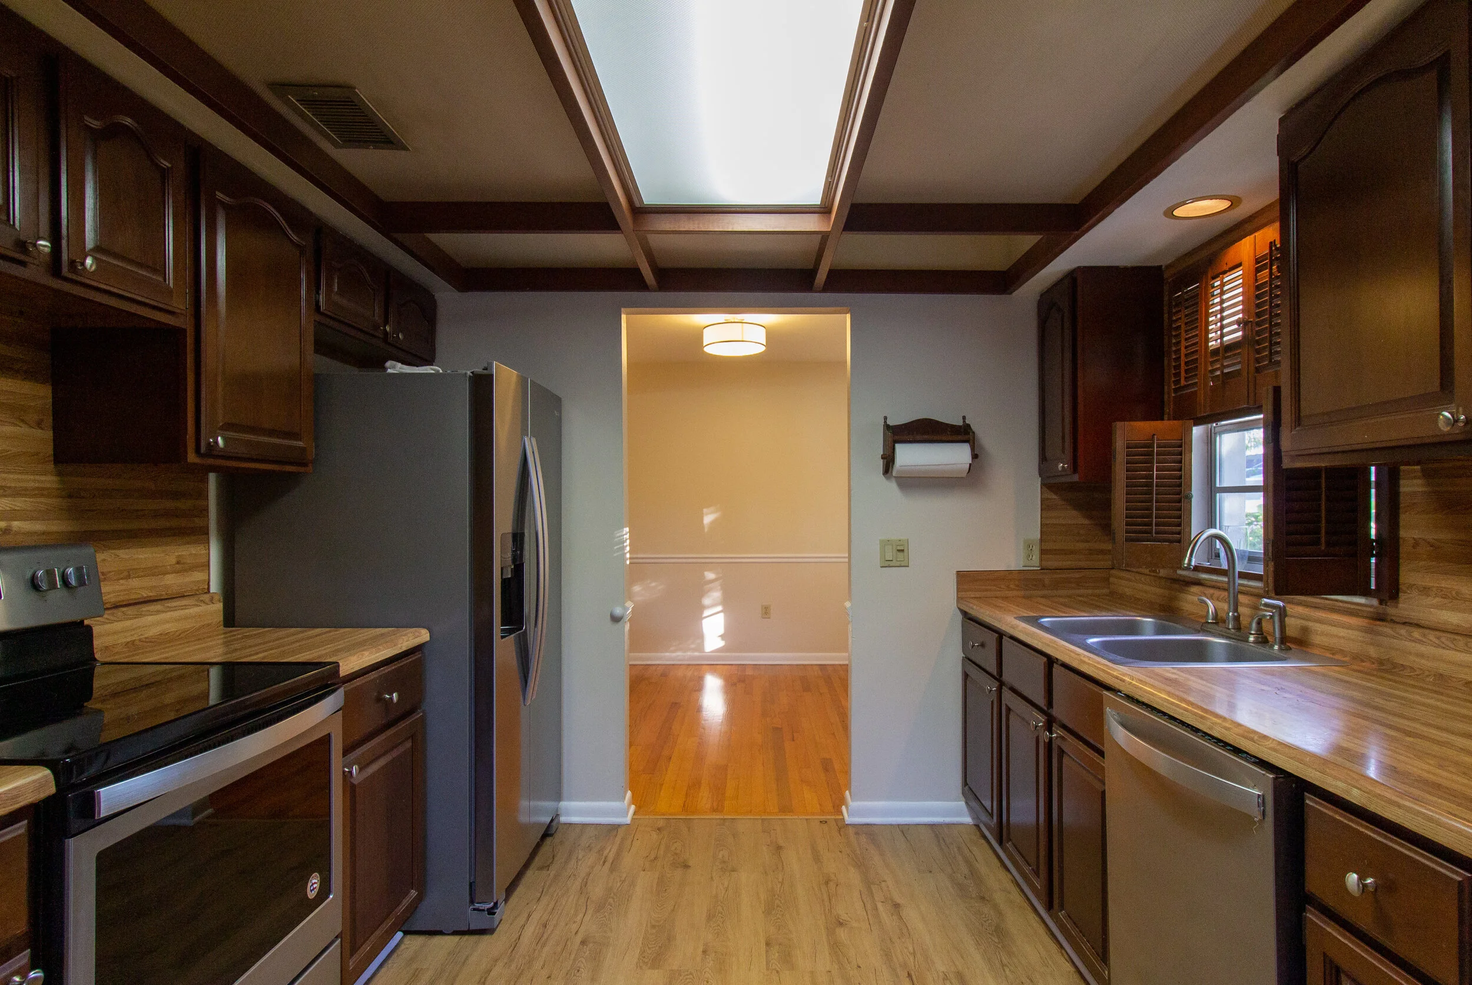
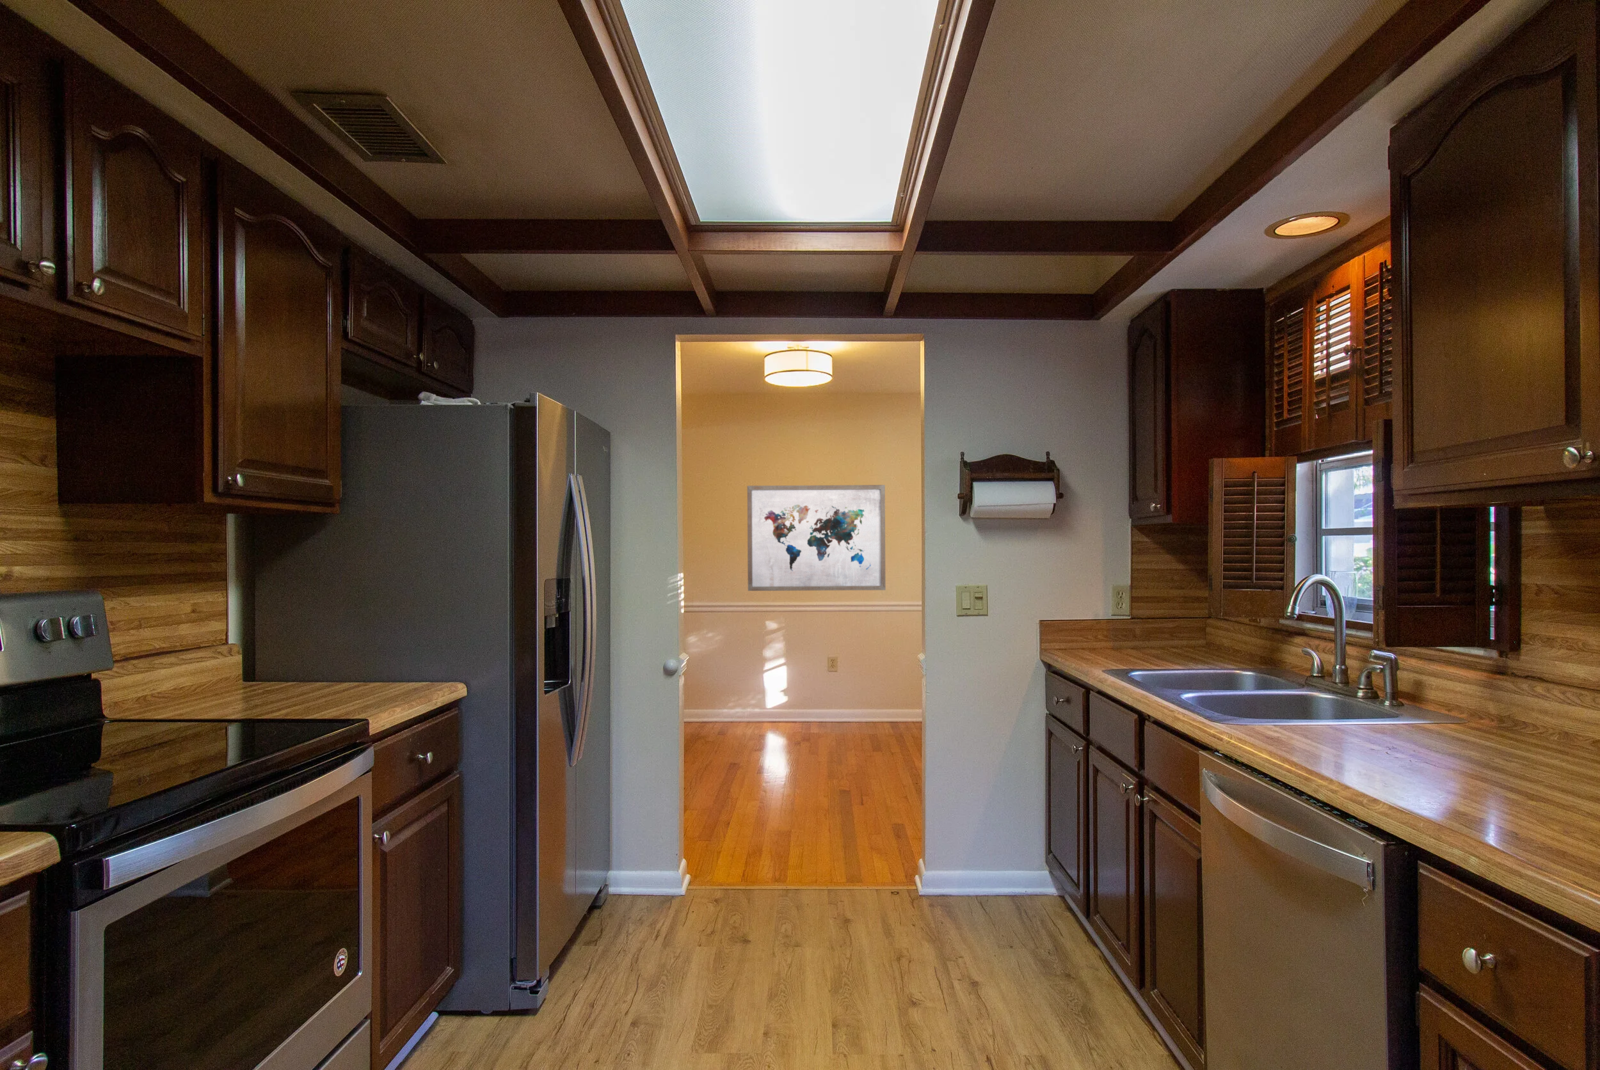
+ wall art (816, 537)
